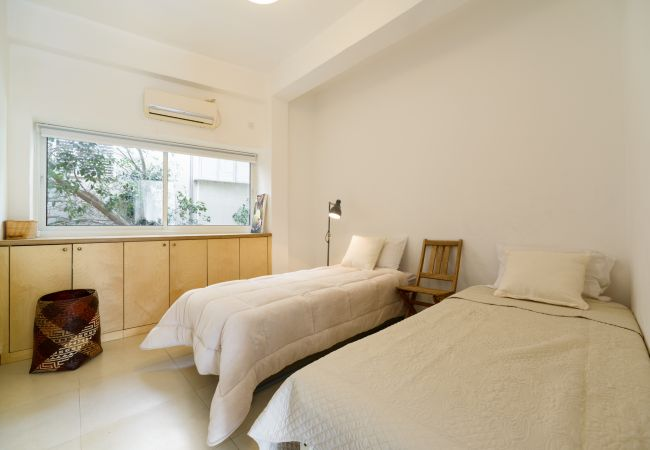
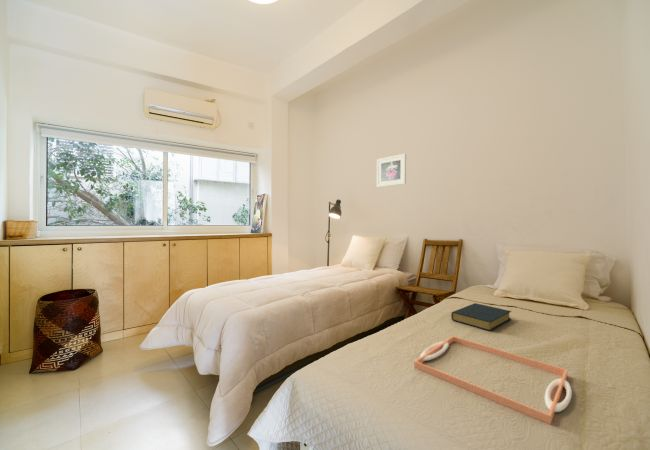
+ hardback book (481, 315)
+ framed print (390, 171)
+ serving tray (492, 353)
